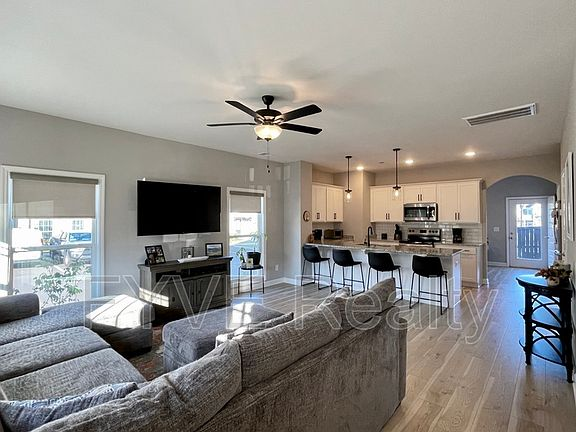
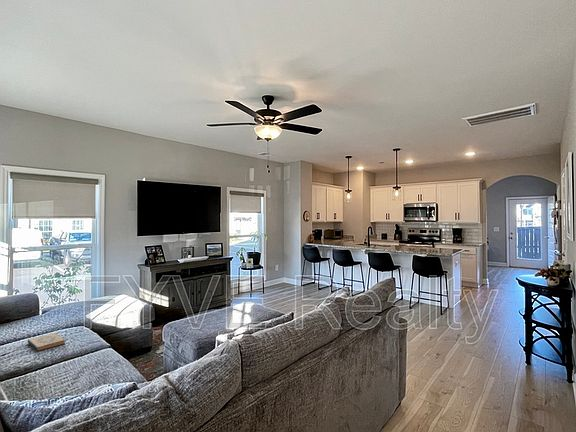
+ hardback book (46, 341)
